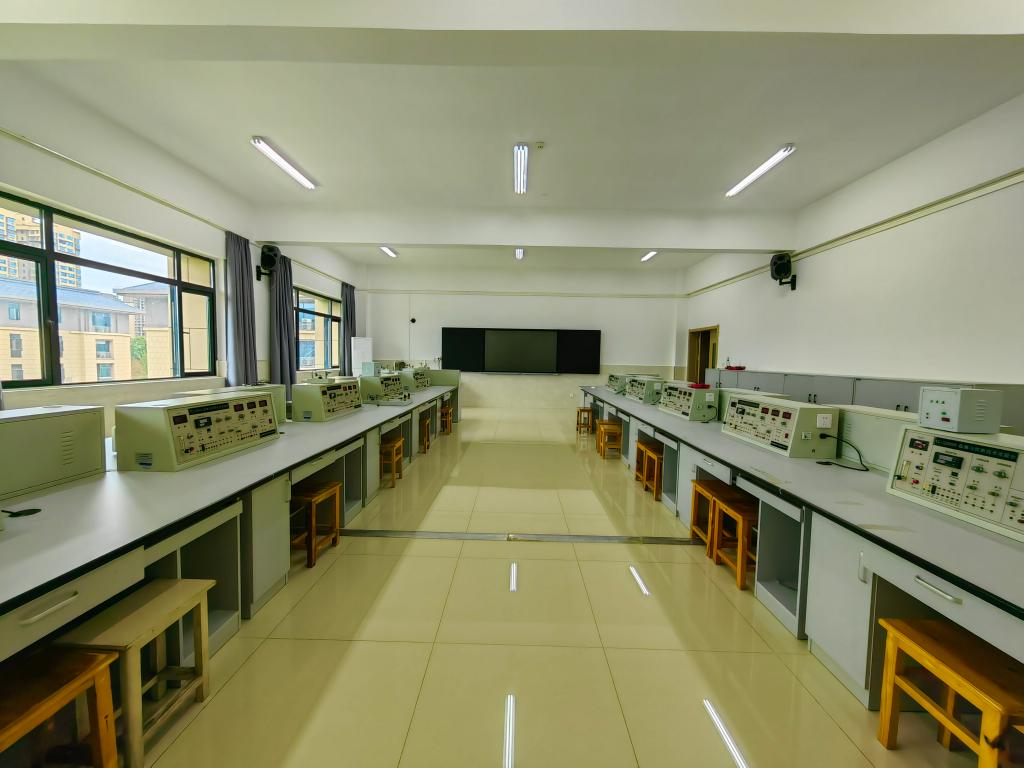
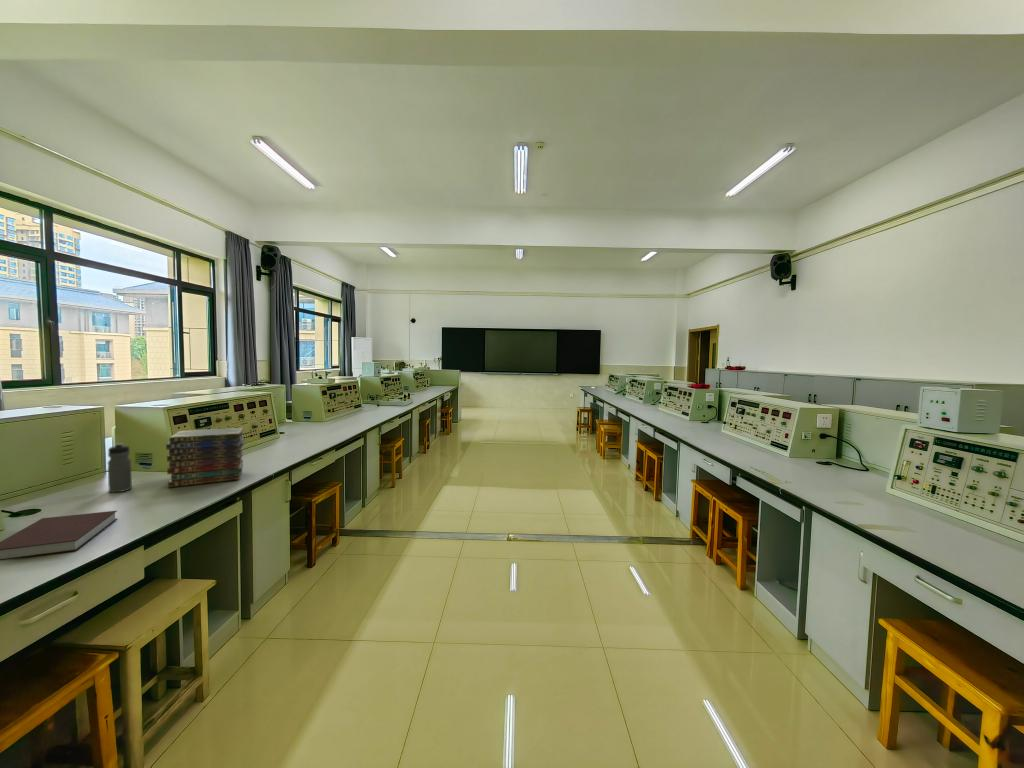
+ water bottle (119, 466)
+ notebook (58, 533)
+ book stack (208, 455)
